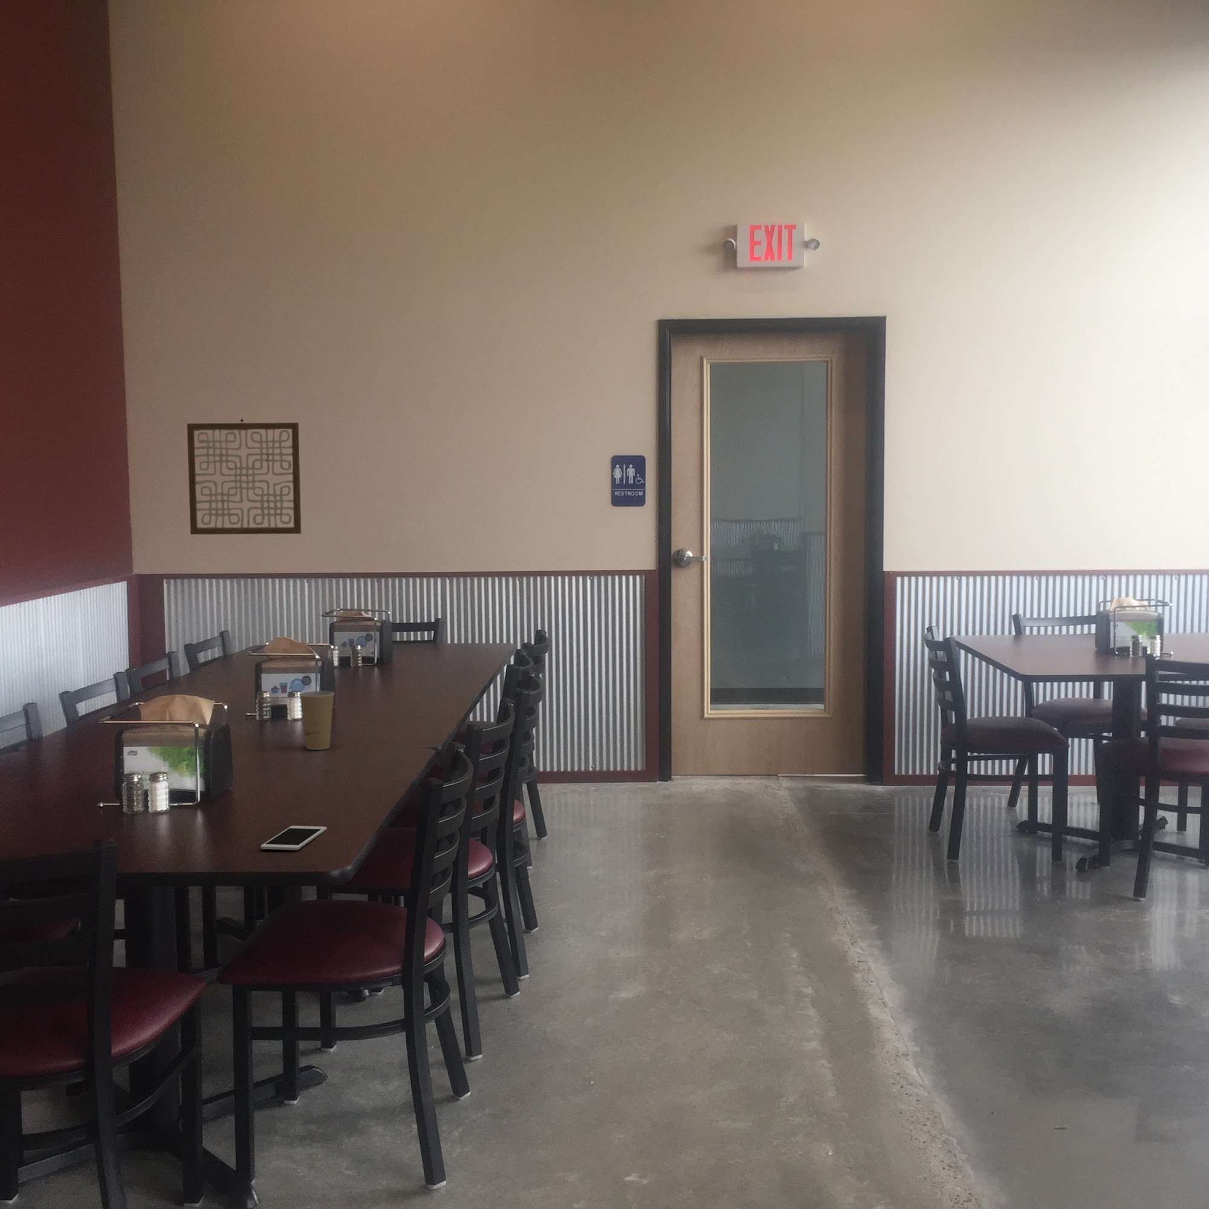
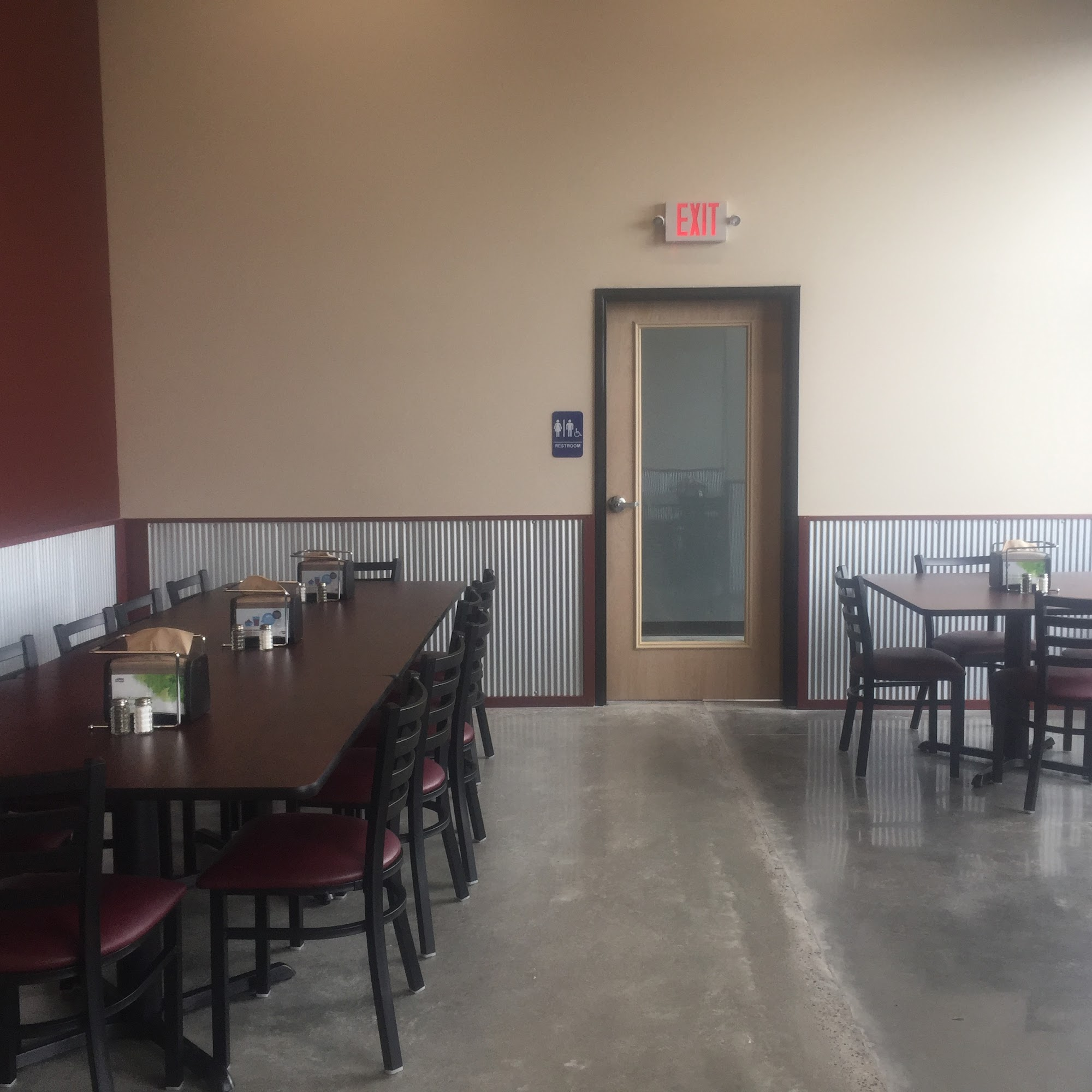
- wall art (245, 475)
- cell phone (294, 837)
- paper cup (318, 721)
